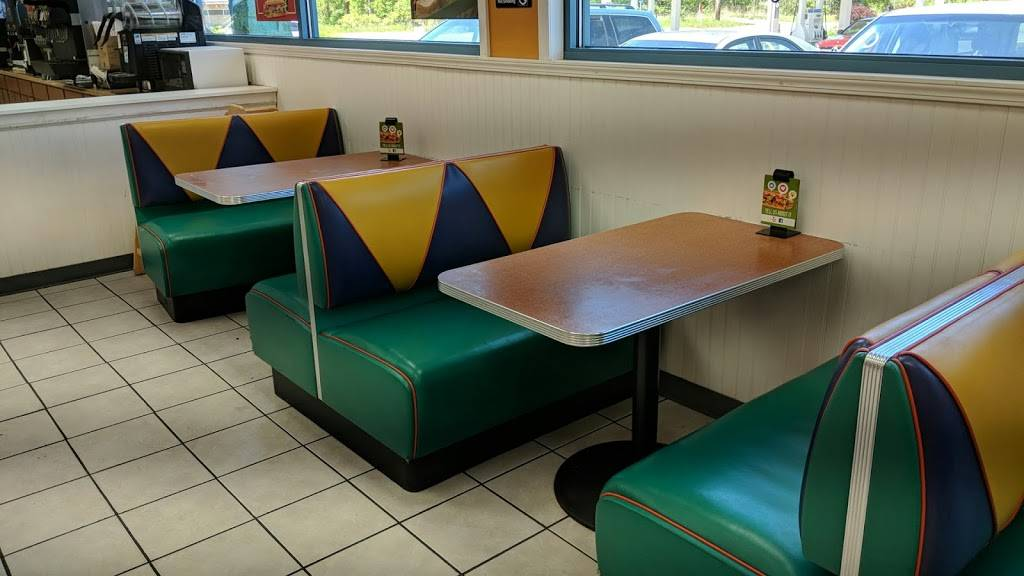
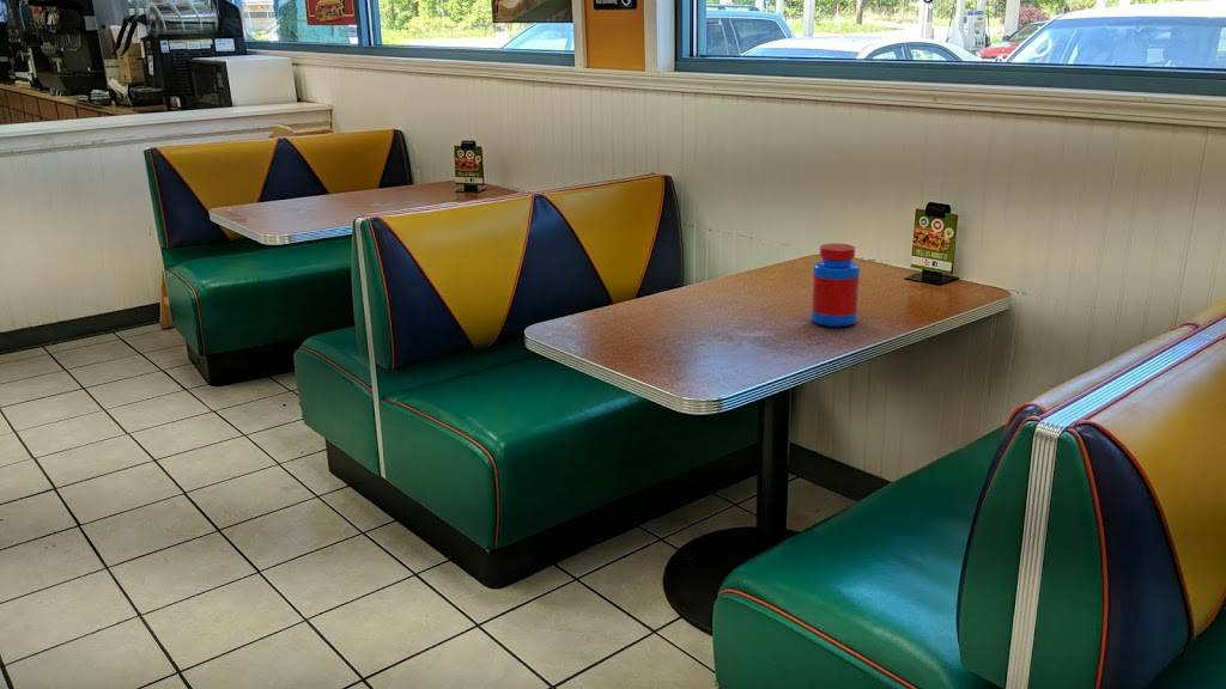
+ jar (836, 283)
